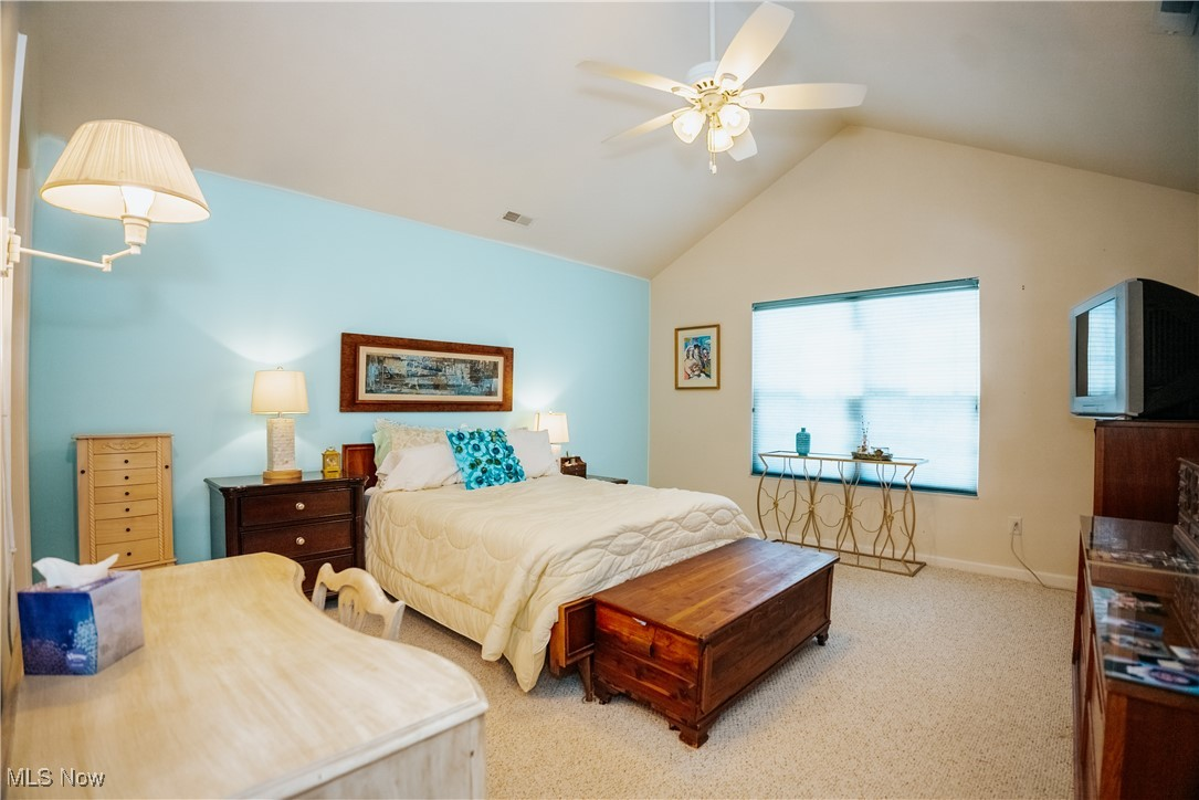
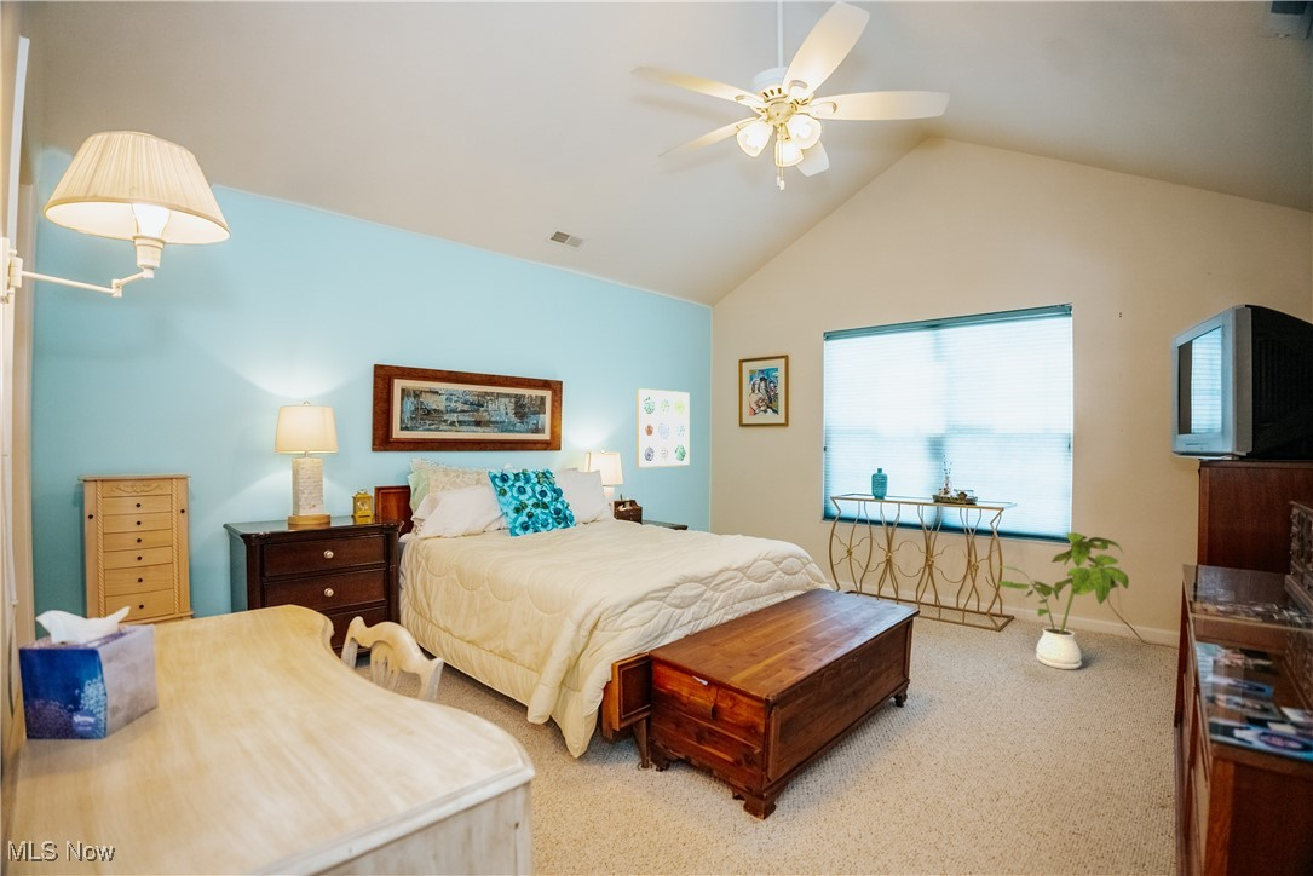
+ house plant (1069, 598)
+ wall art (664, 428)
